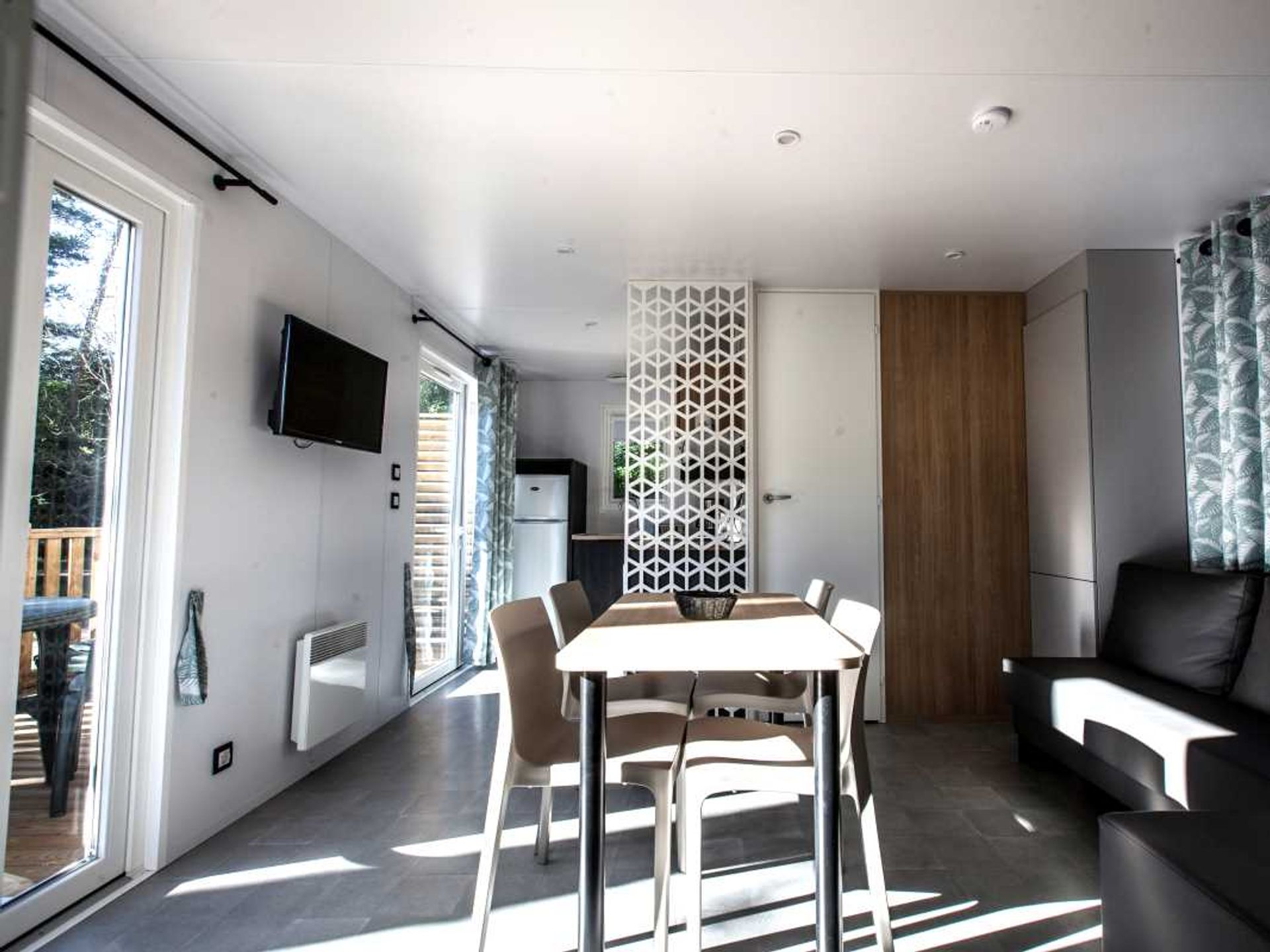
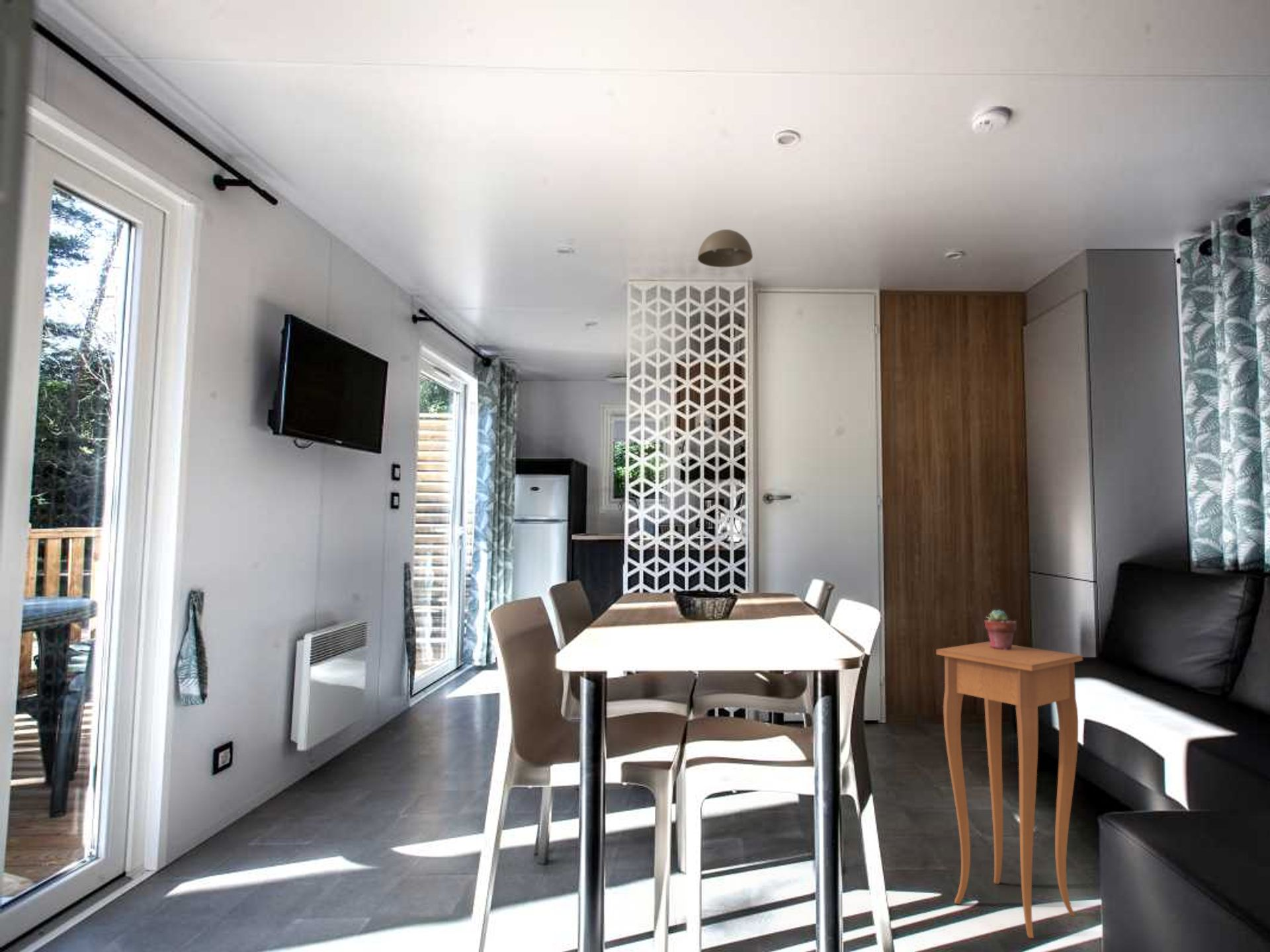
+ pendant lamp (714, 249)
+ potted succulent (1000, 628)
+ side table (1001, 779)
